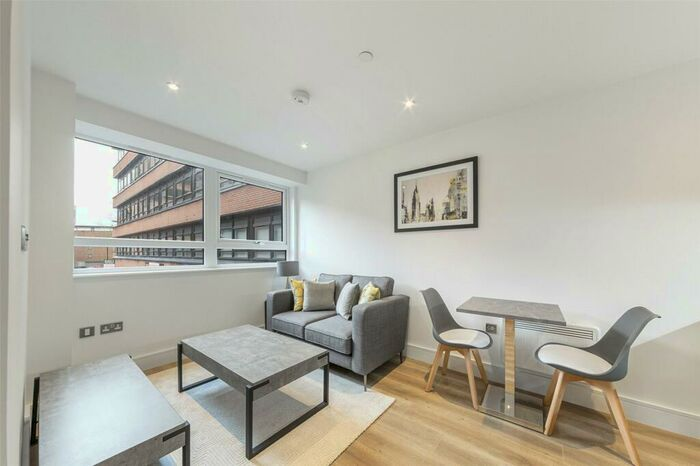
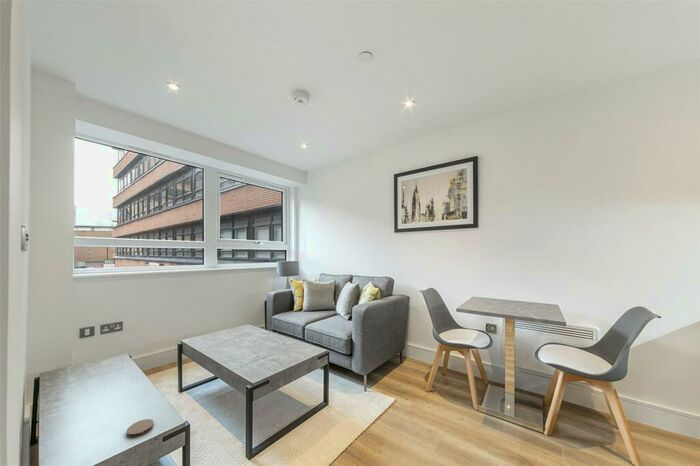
+ coaster (140, 427)
